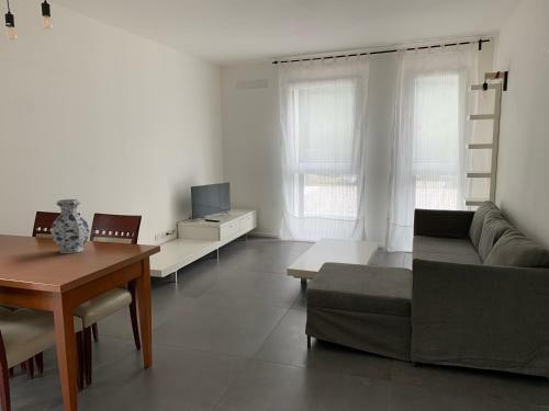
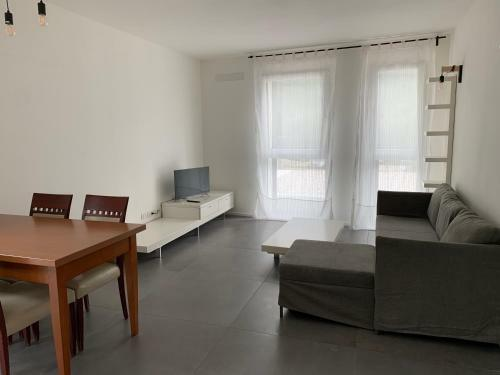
- vase (69, 225)
